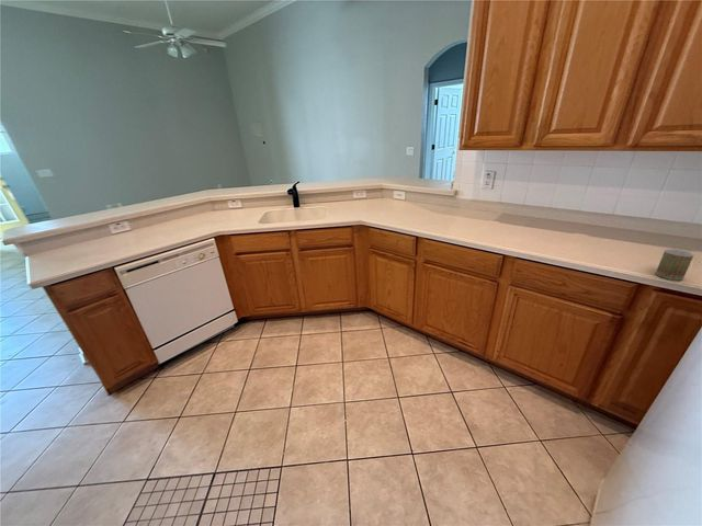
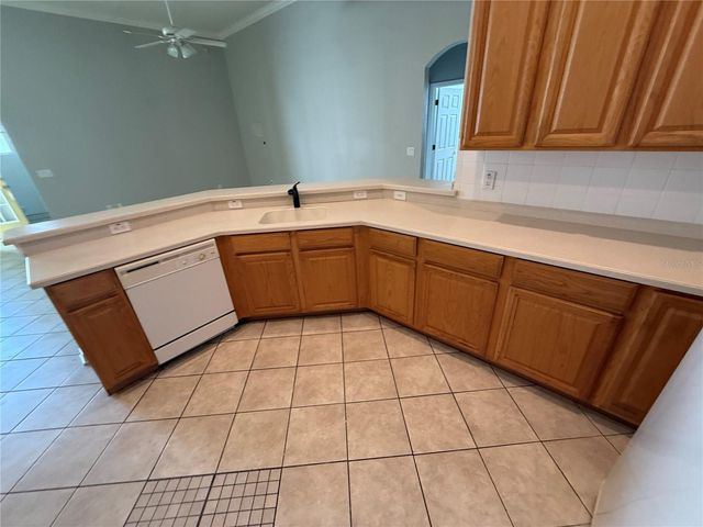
- mug (672, 262)
